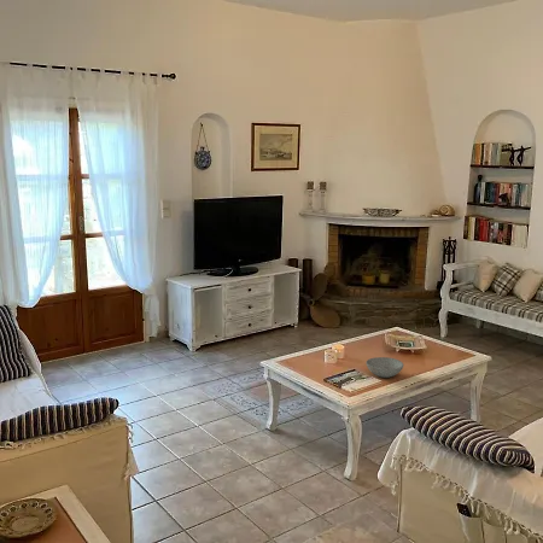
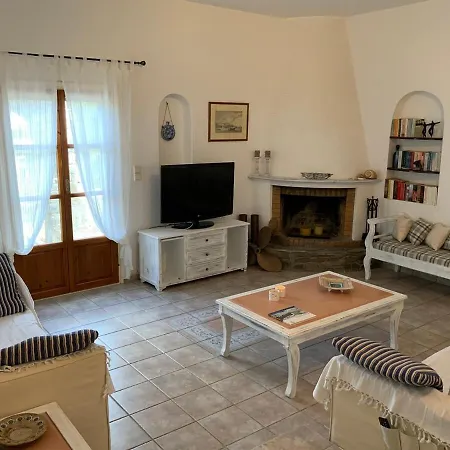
- bowl (384, 368)
